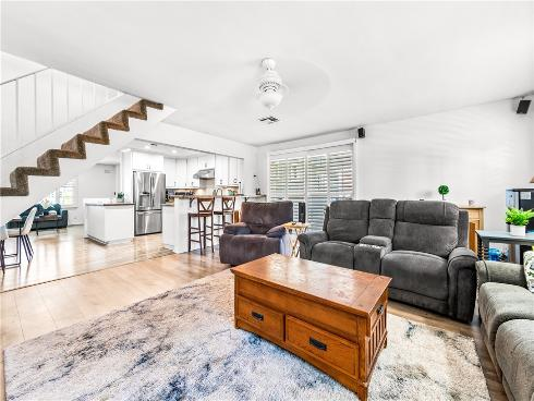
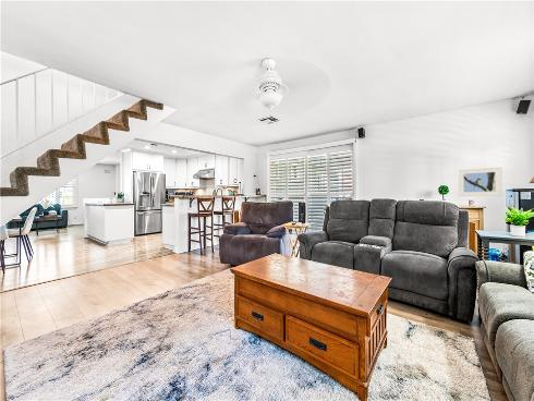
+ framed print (478, 182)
